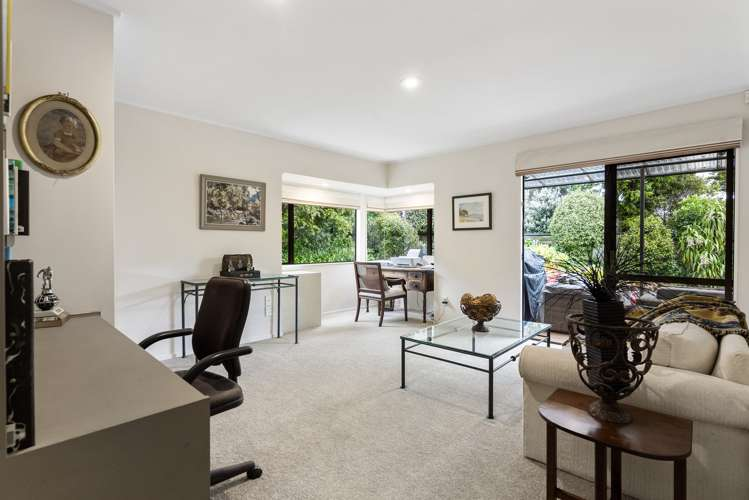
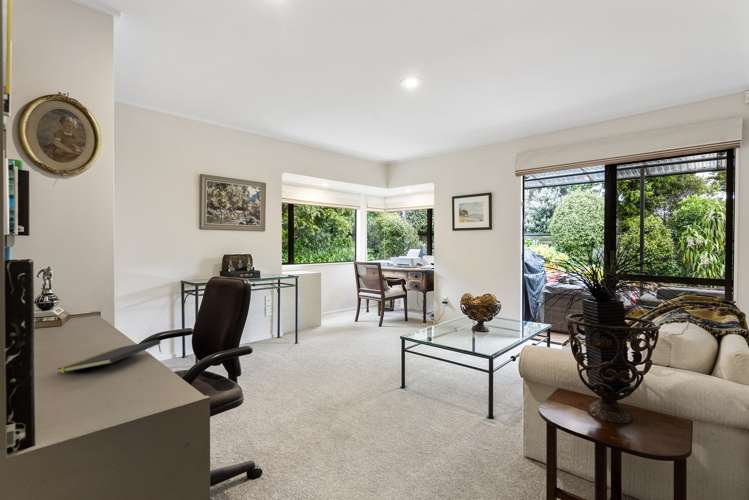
+ notepad (113, 355)
